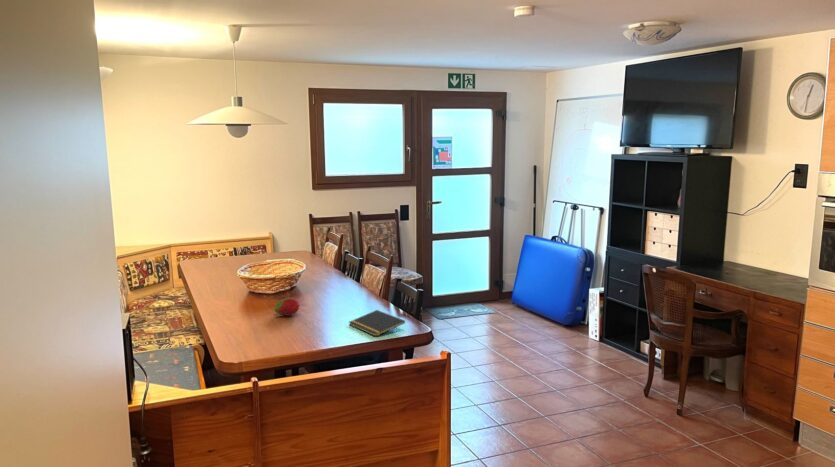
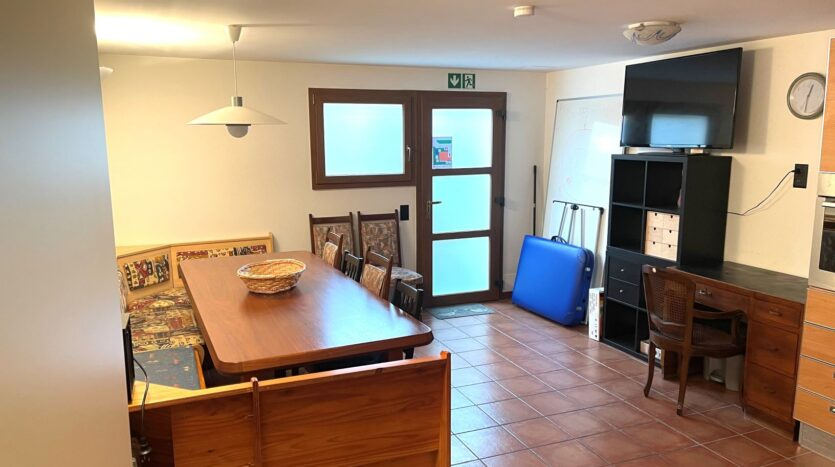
- notepad (376, 322)
- fruit (287, 306)
